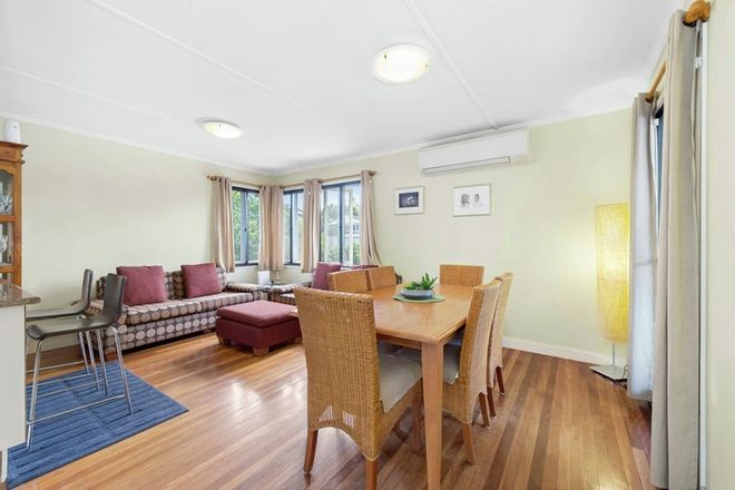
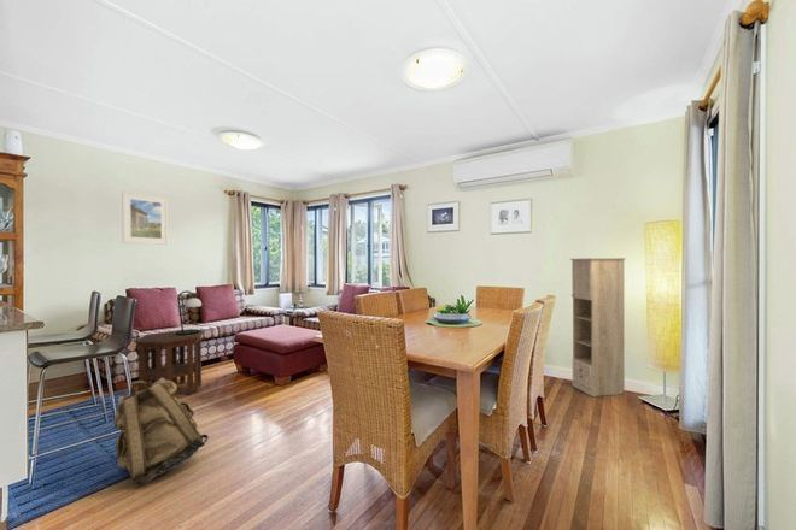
+ storage cabinet (596, 324)
+ table lamp (187, 306)
+ backpack (162, 420)
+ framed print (146, 219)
+ side table (171, 363)
